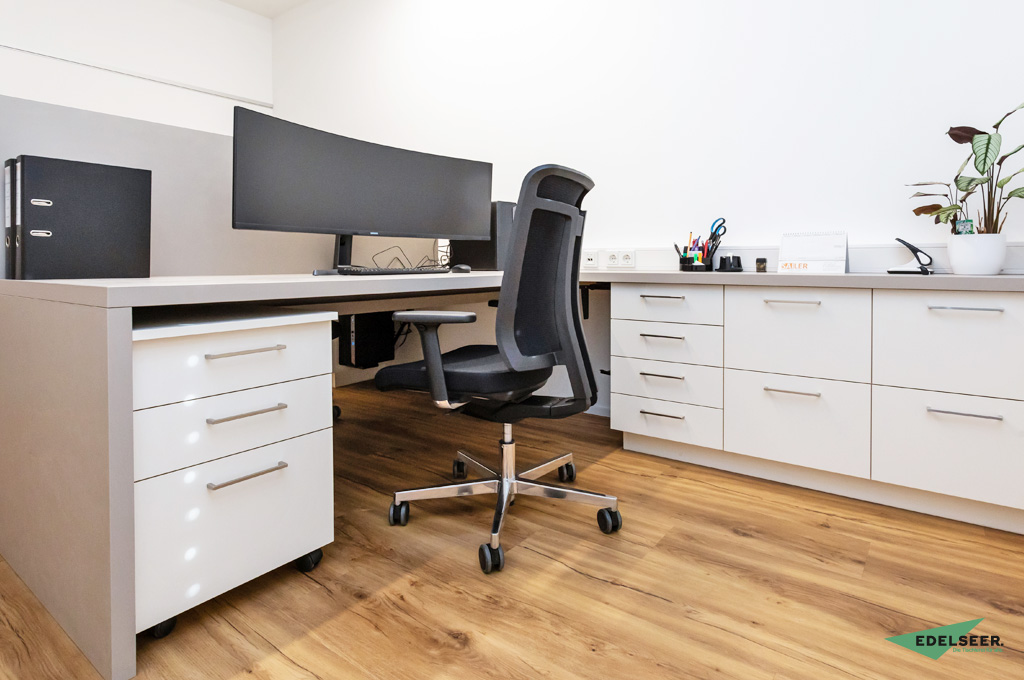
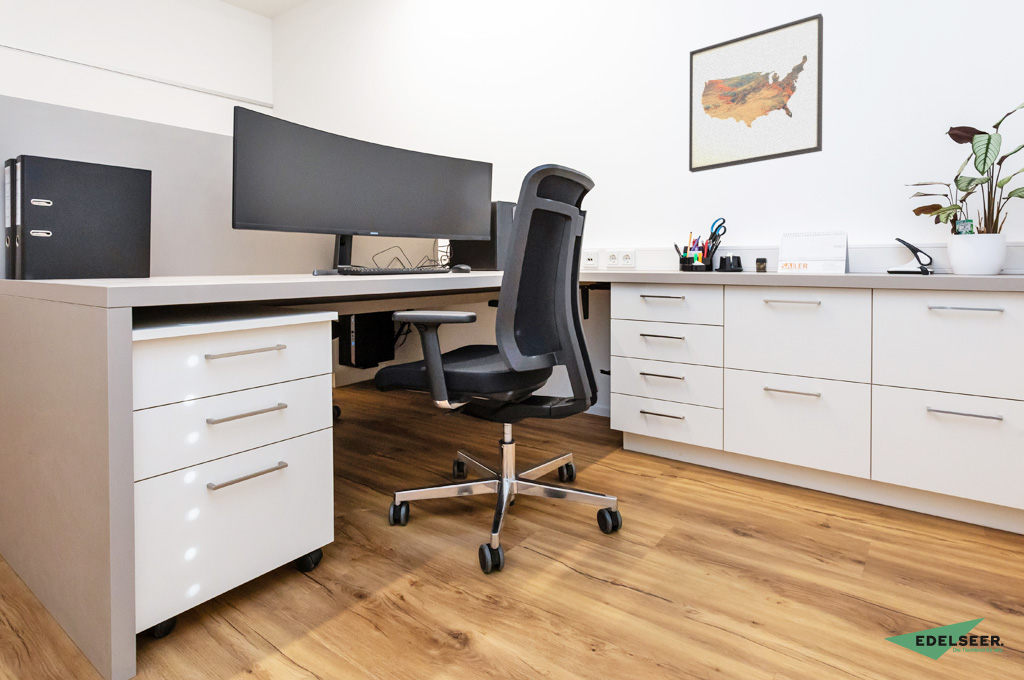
+ wall art (752, 98)
